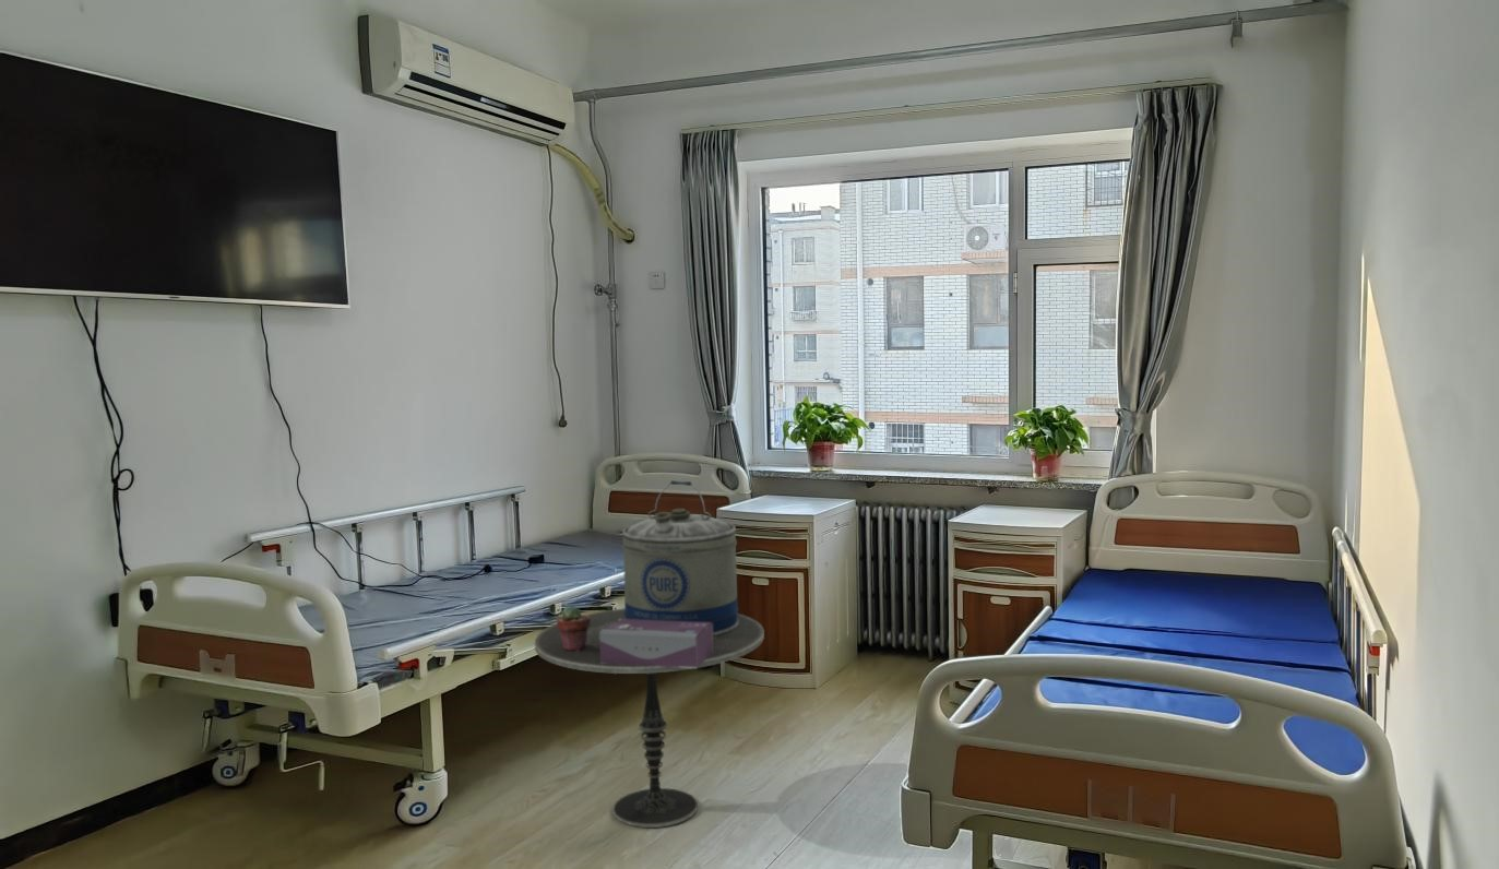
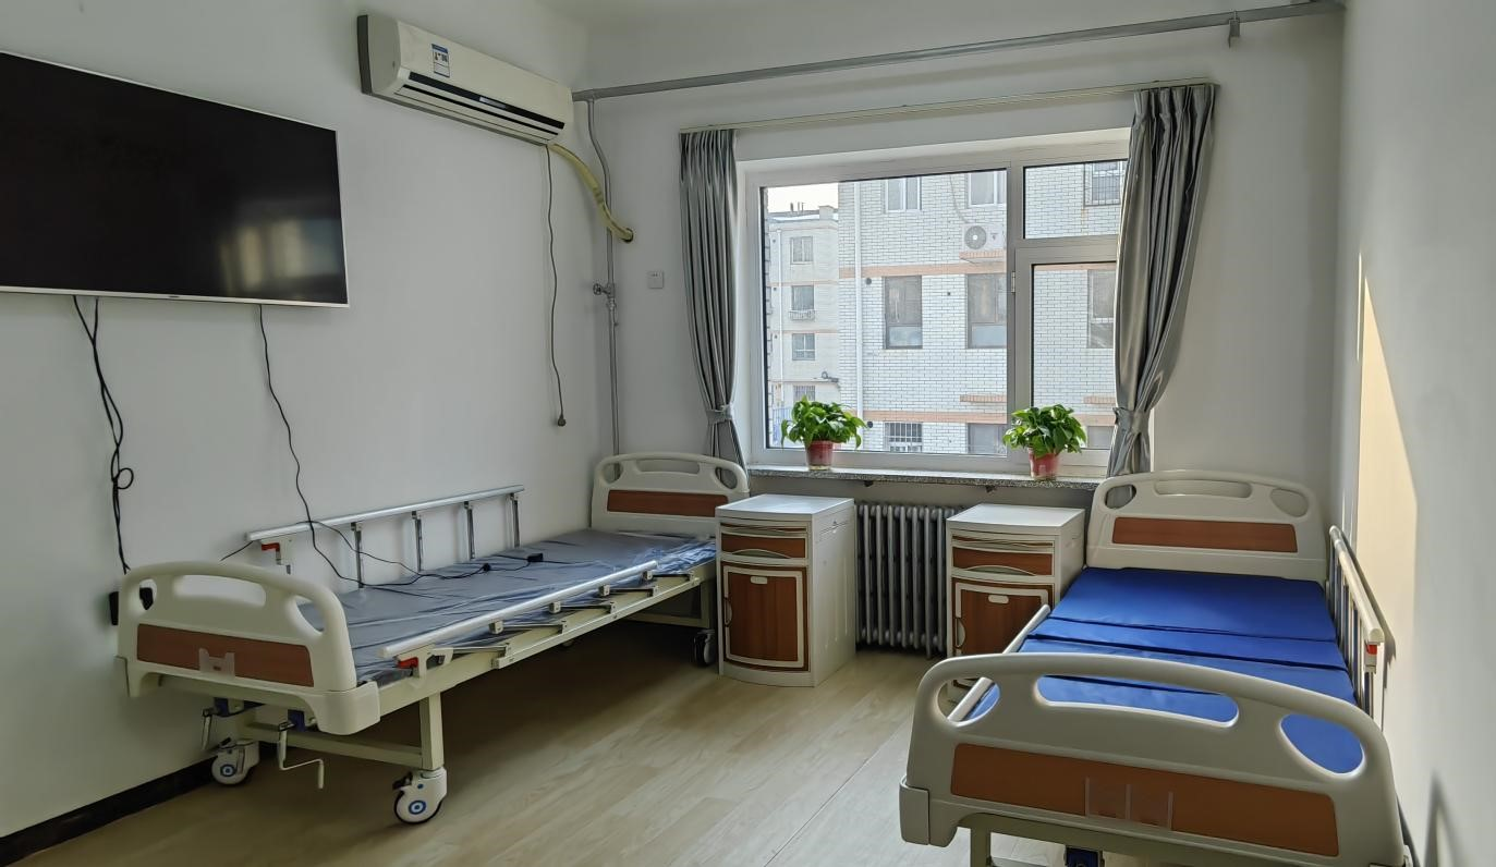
- water jug (679, 552)
- potted succulent (573, 624)
- tissue box (657, 640)
- side table (653, 721)
